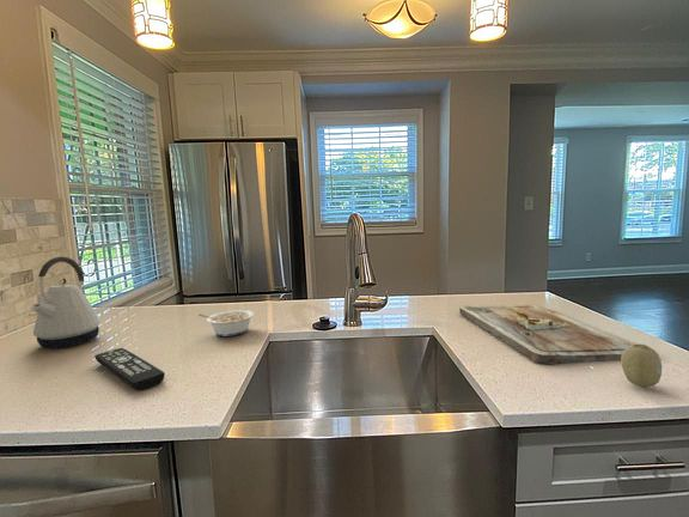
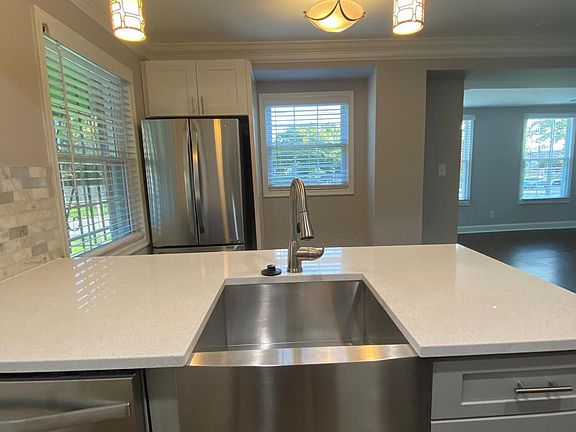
- kettle (62, 299)
- cutting board (538, 320)
- legume (228, 322)
- remote control (127, 366)
- fruit (640, 365)
